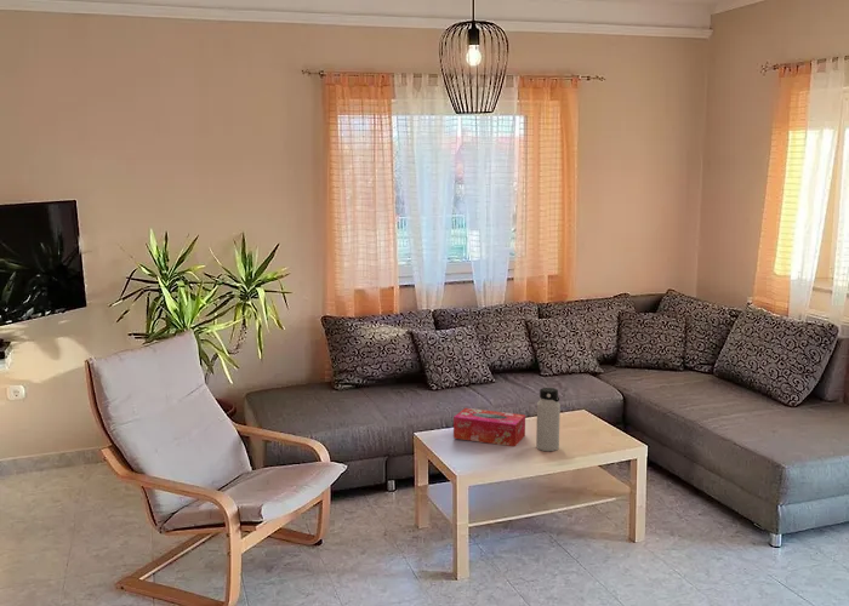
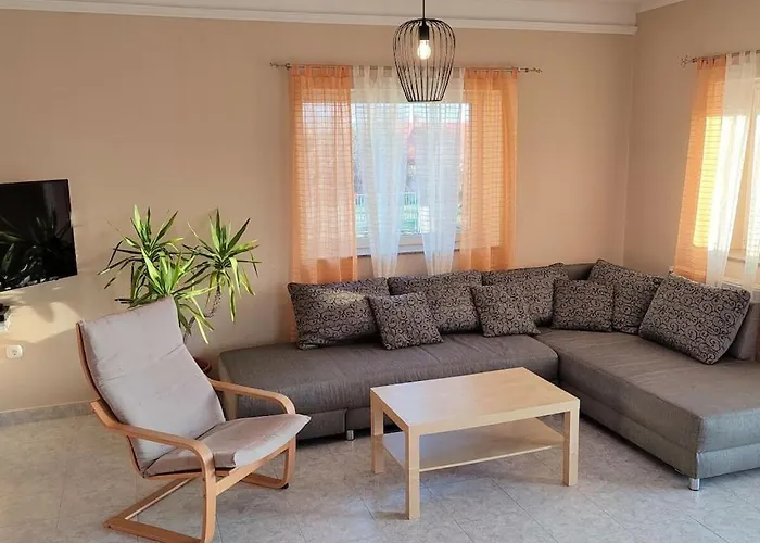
- tissue box (489, 427)
- water bottle (548, 418)
